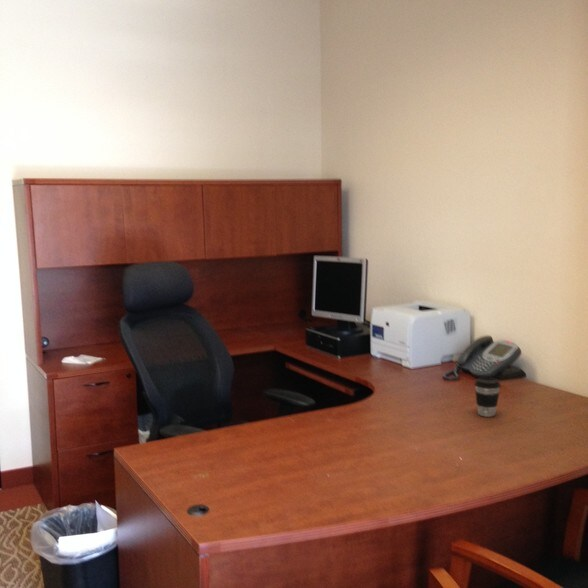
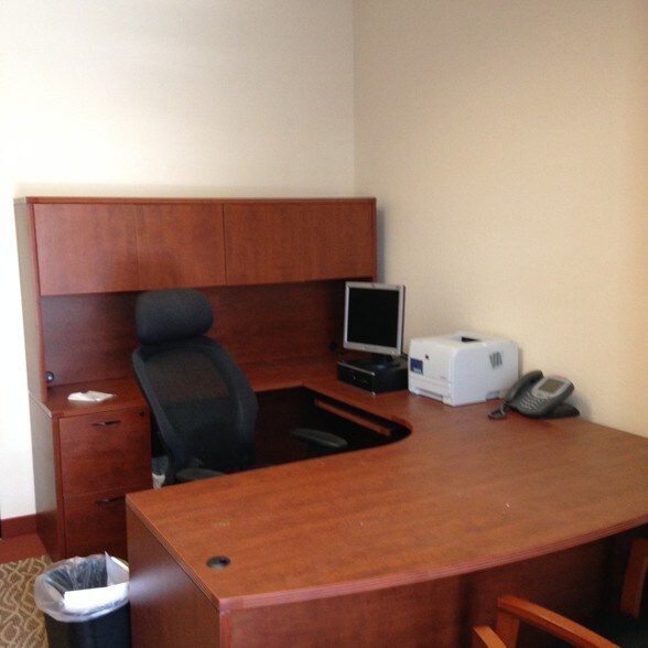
- coffee cup (487, 397)
